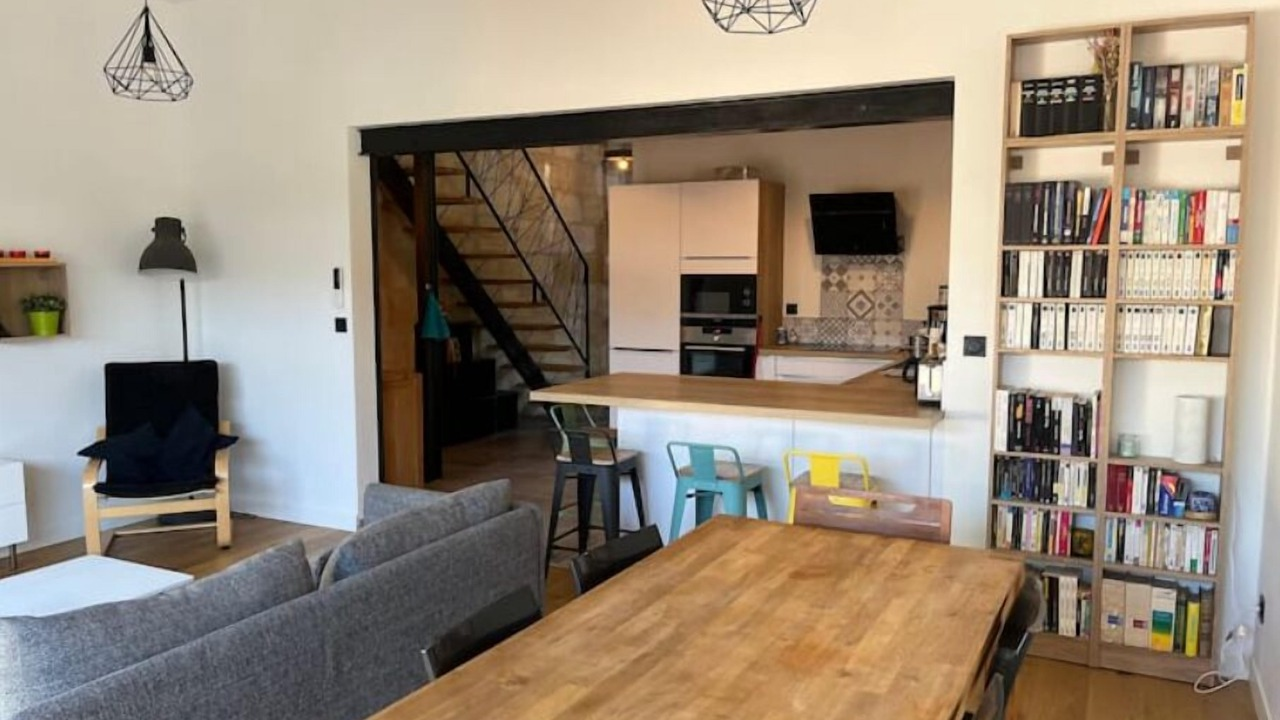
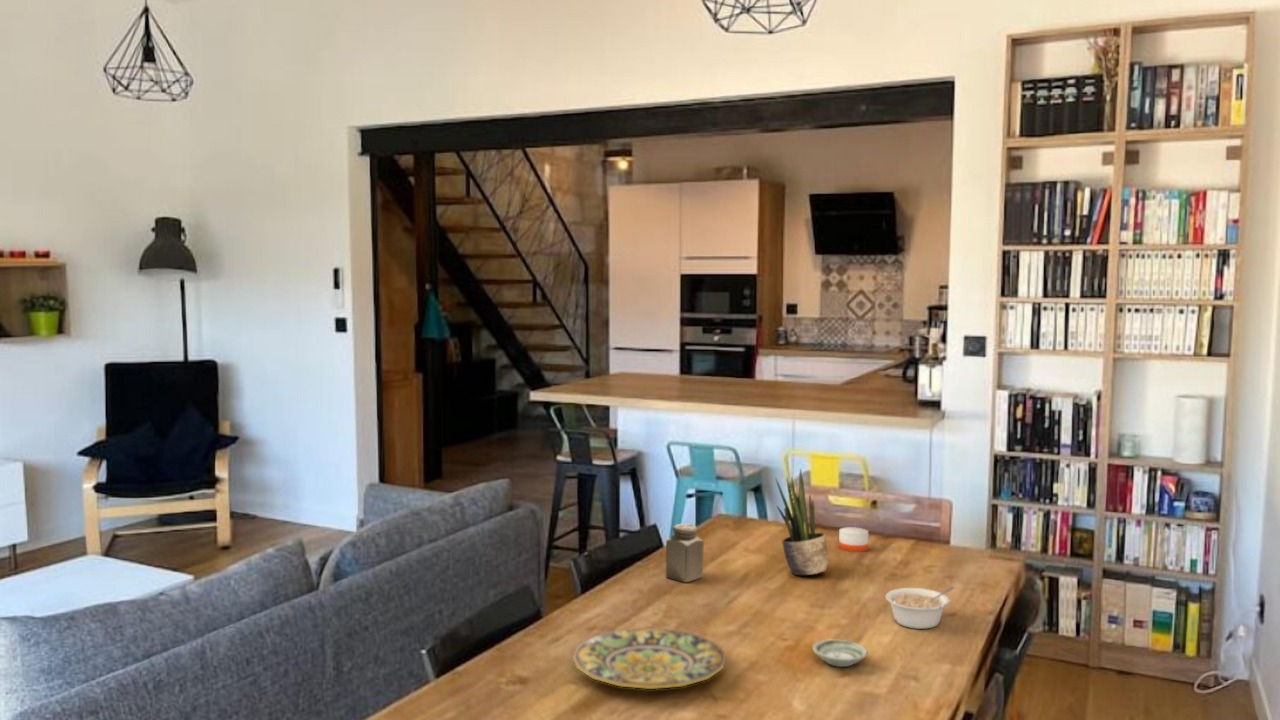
+ plate (649, 662)
+ potted plant (800, 520)
+ saucer (839, 655)
+ candle (853, 529)
+ legume (917, 606)
+ salt shaker (684, 551)
